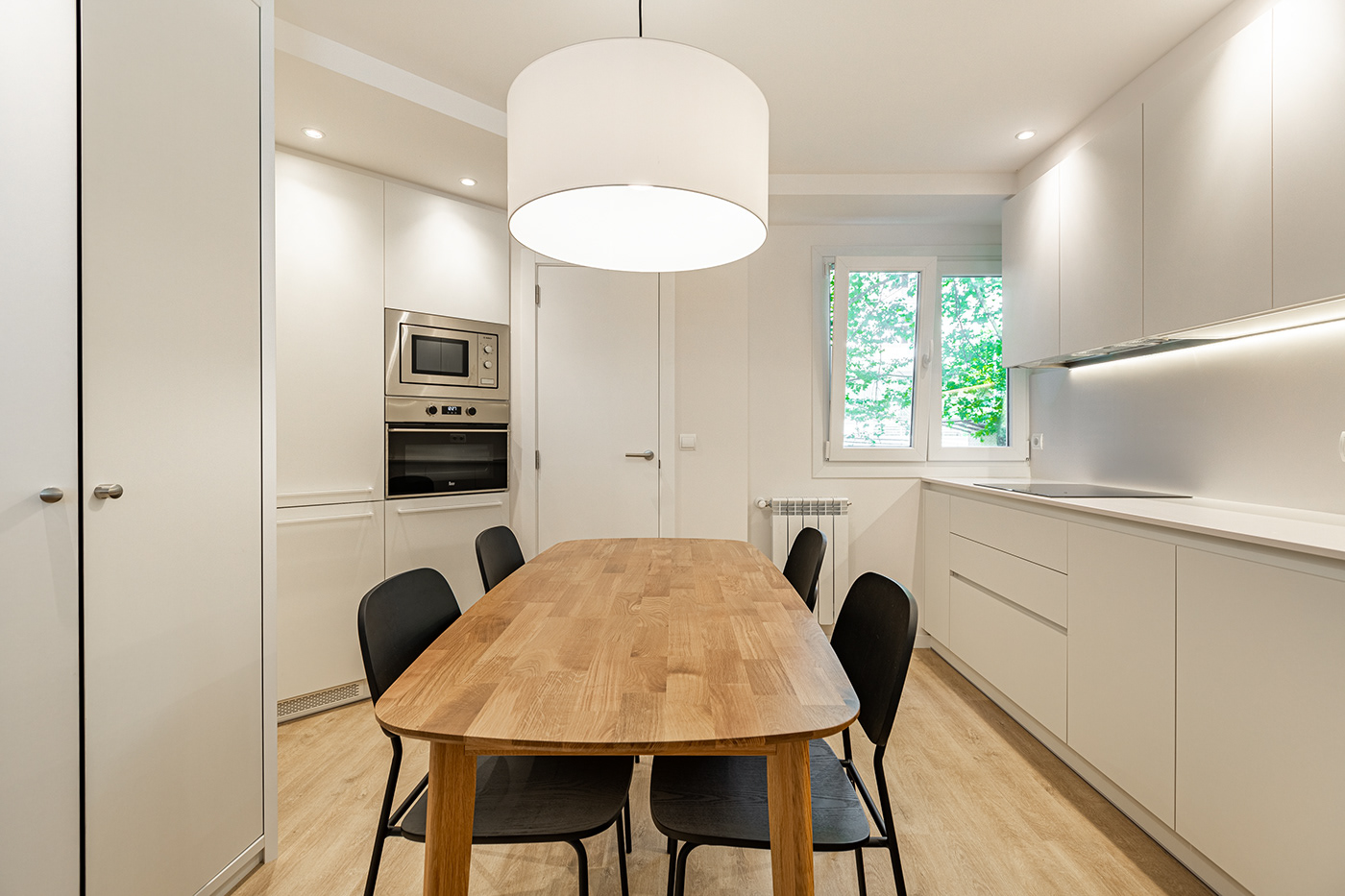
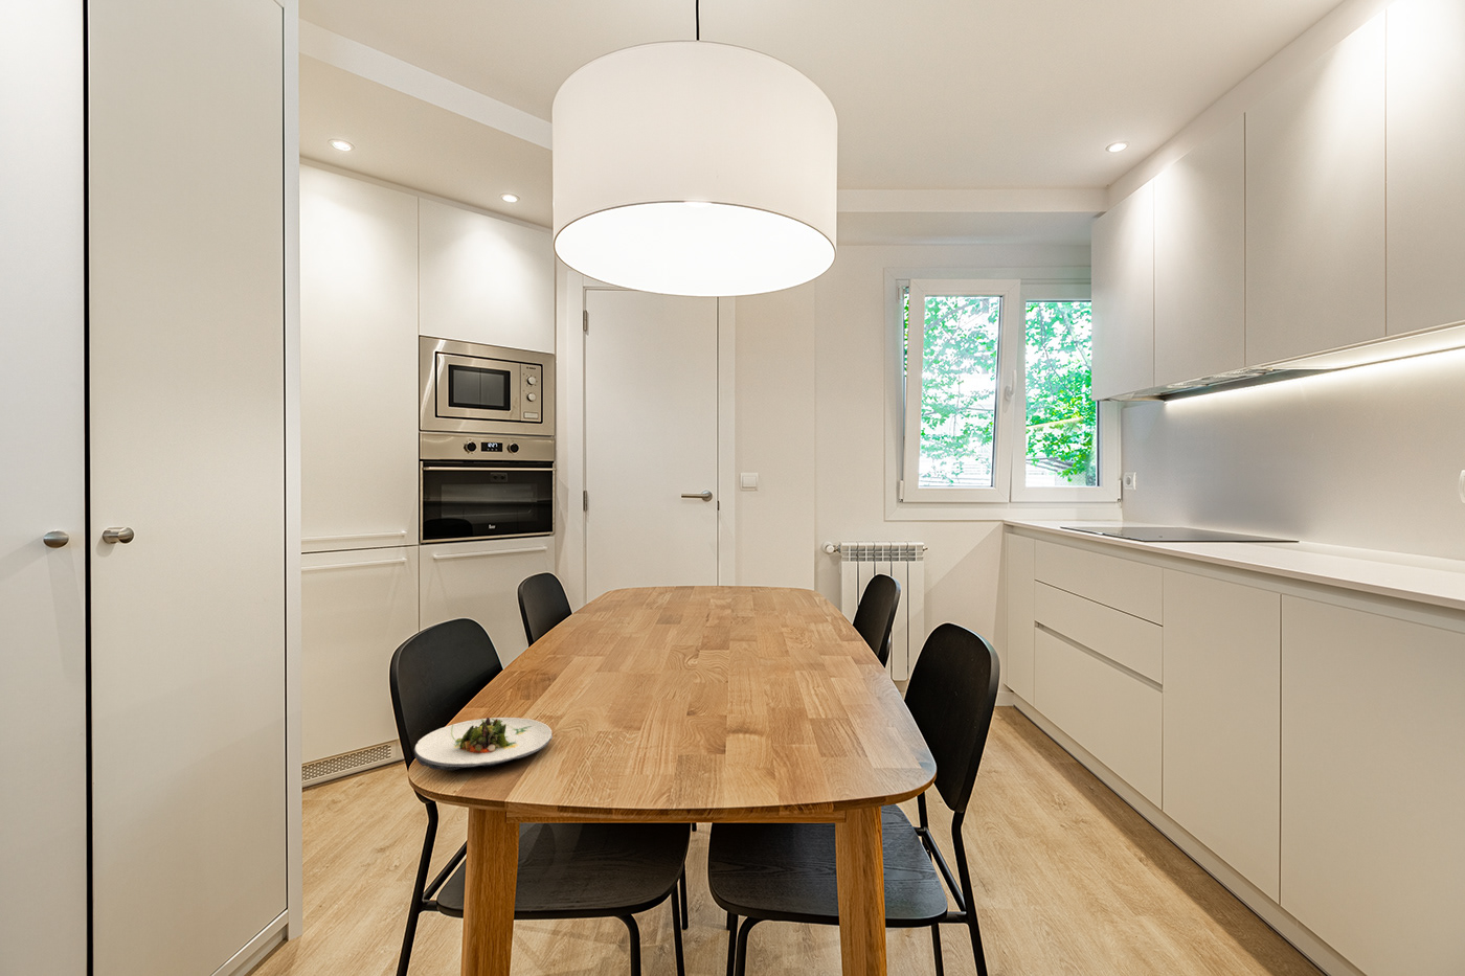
+ salad plate (485, 733)
